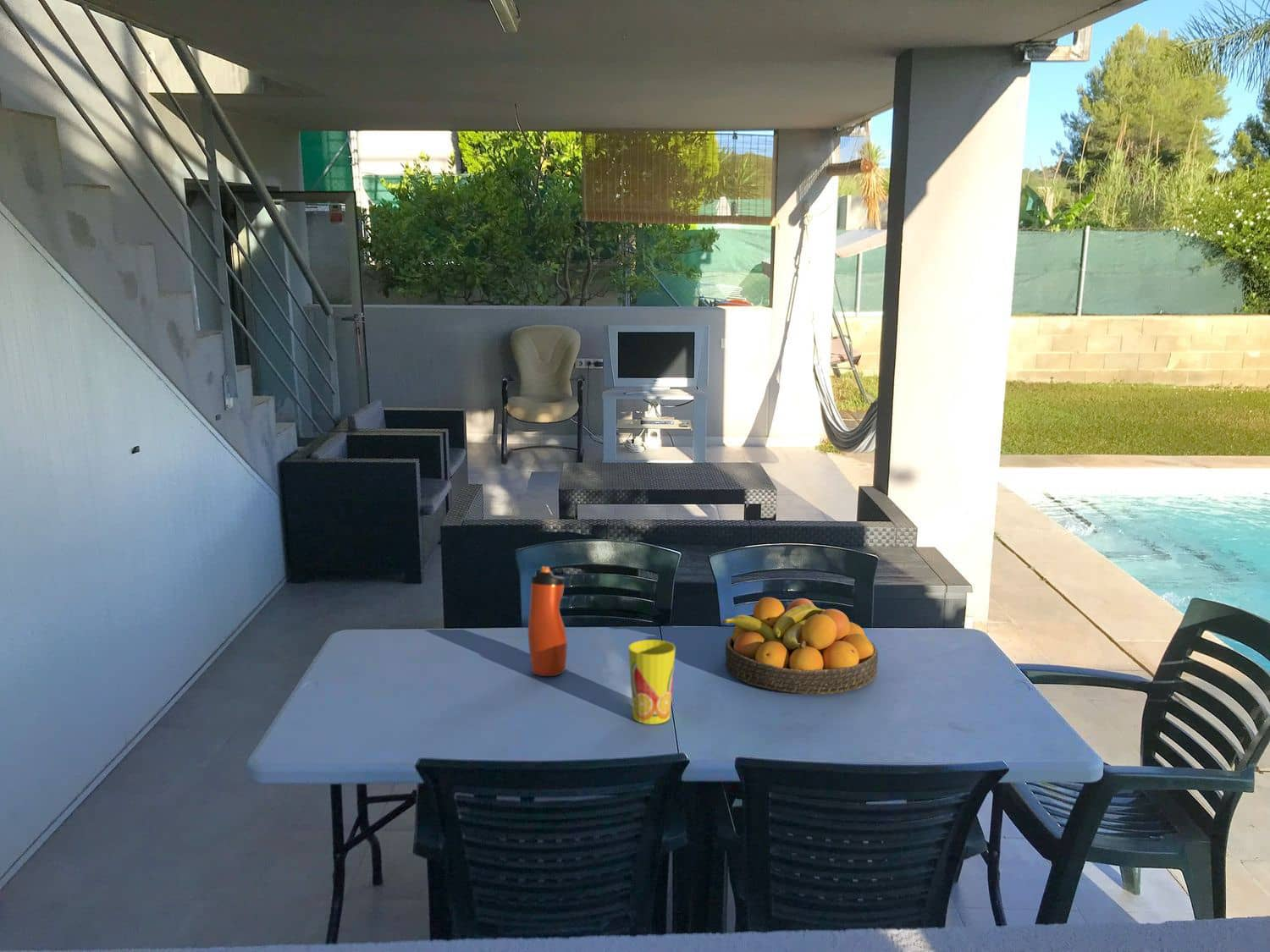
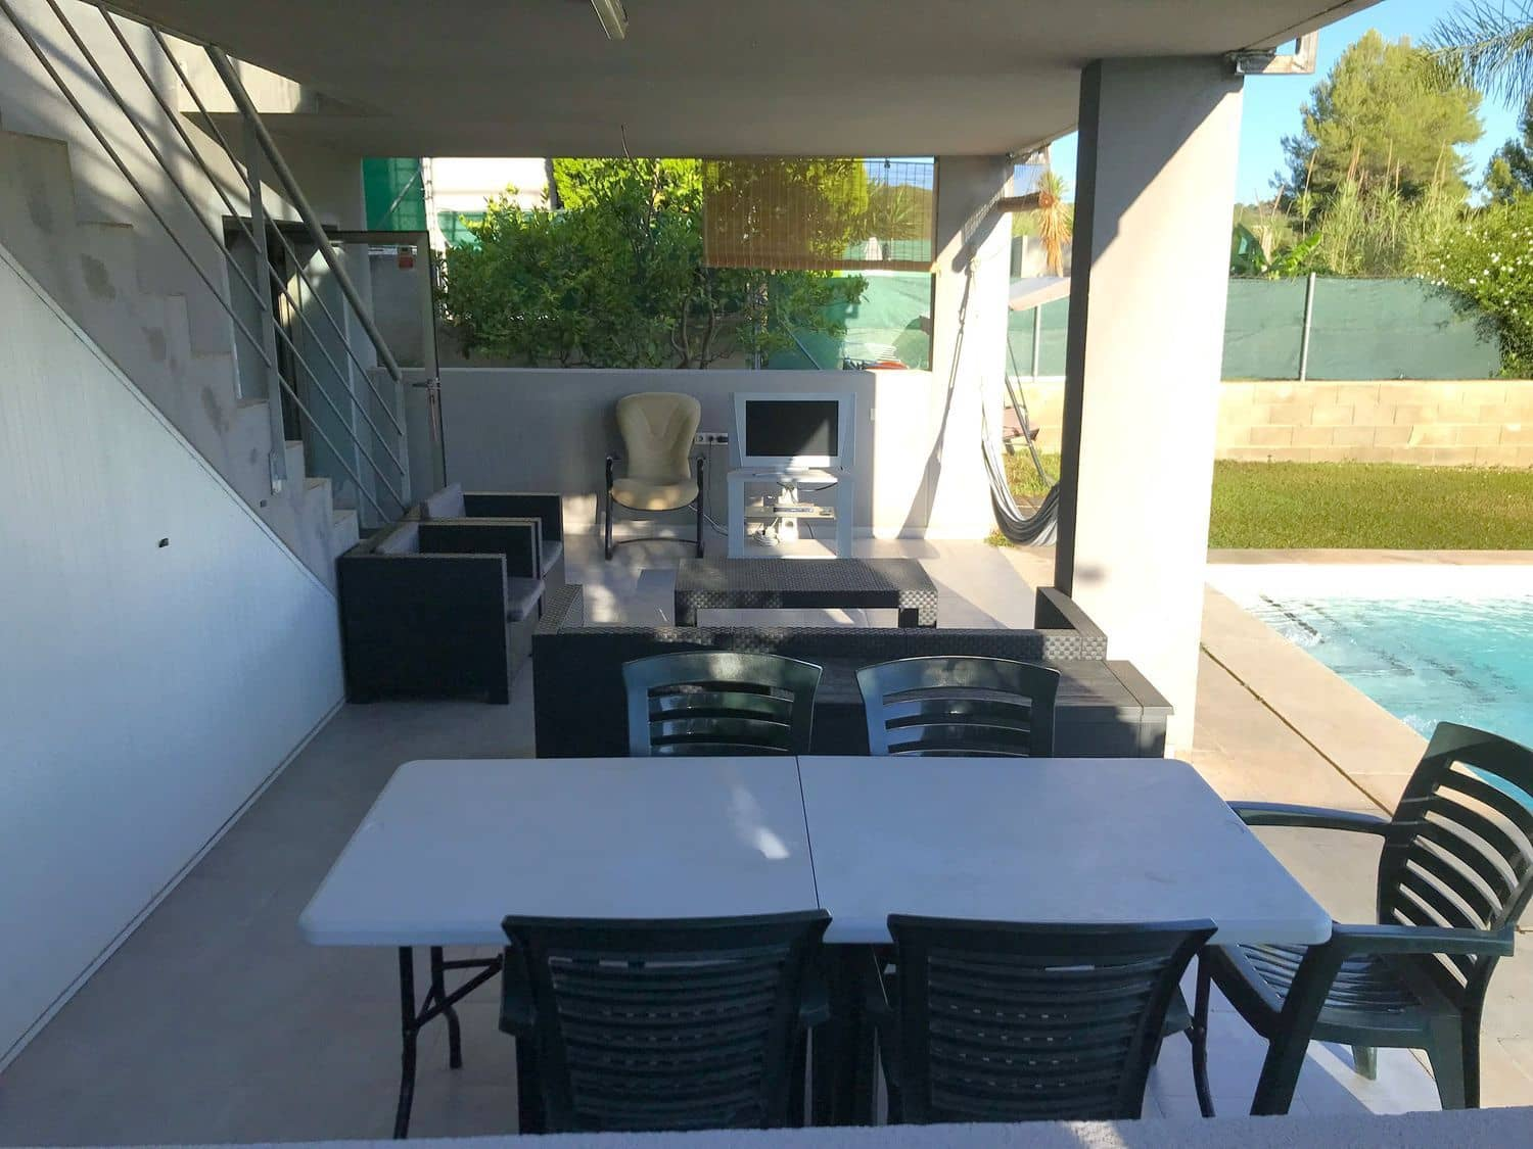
- water bottle (547, 619)
- cup (651, 682)
- fruit bowl (801, 636)
